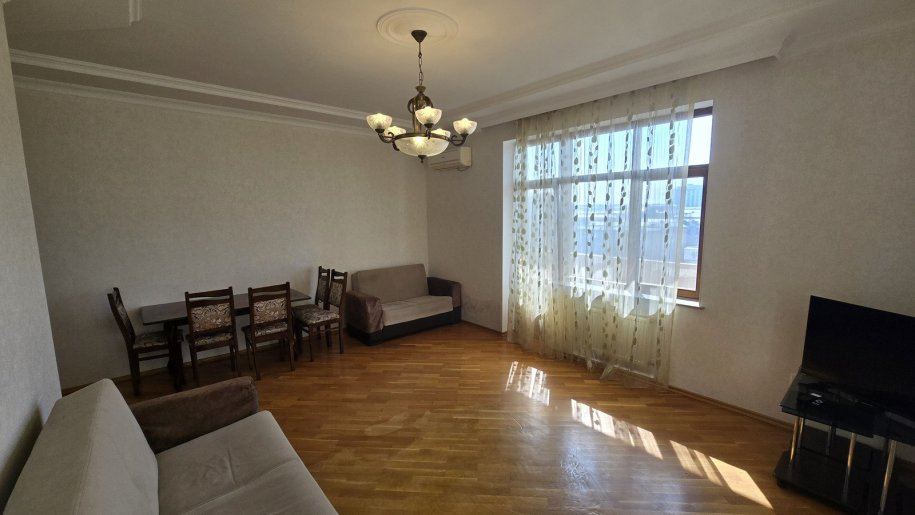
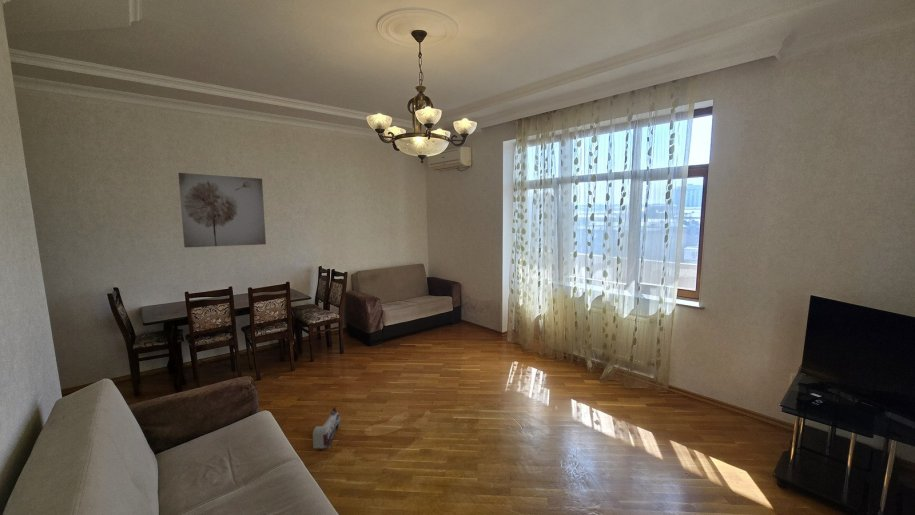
+ wall art (225, 211)
+ toy train (330, 426)
